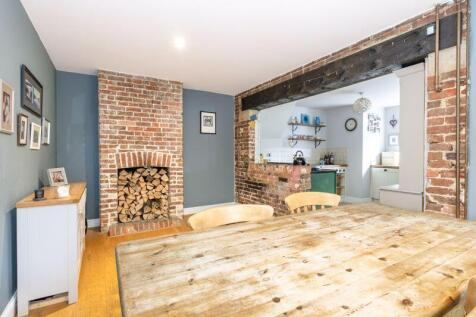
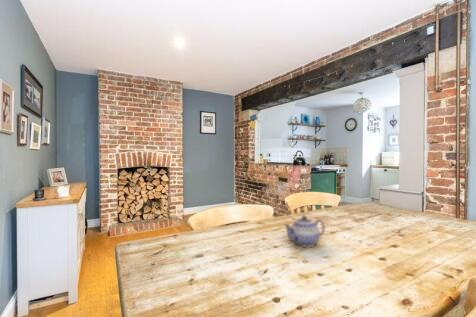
+ teapot (304, 229)
